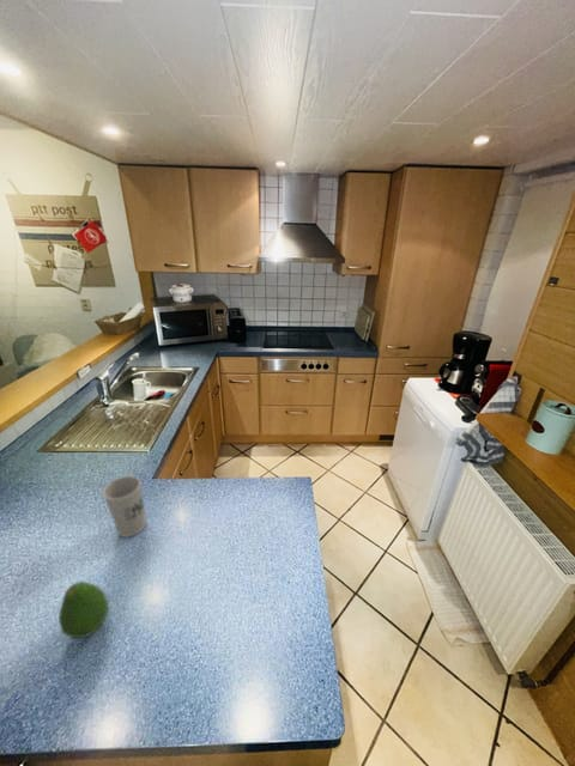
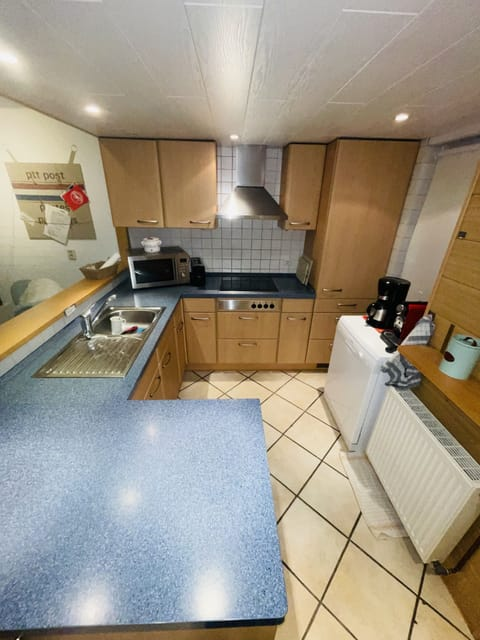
- cup (127, 507)
- fruit (83, 608)
